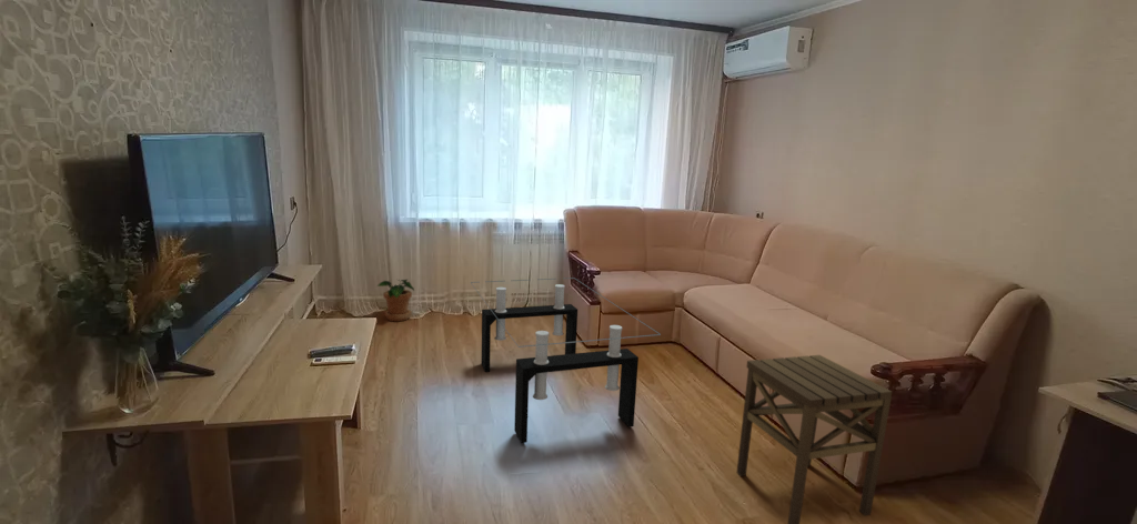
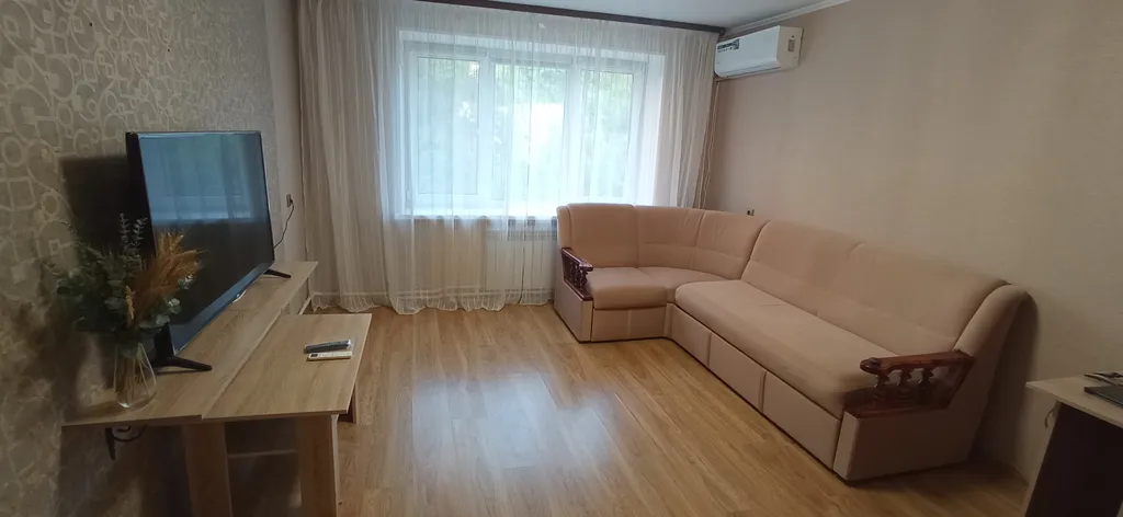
- potted plant (395, 300)
- side table (807, 435)
- coffee table (546, 349)
